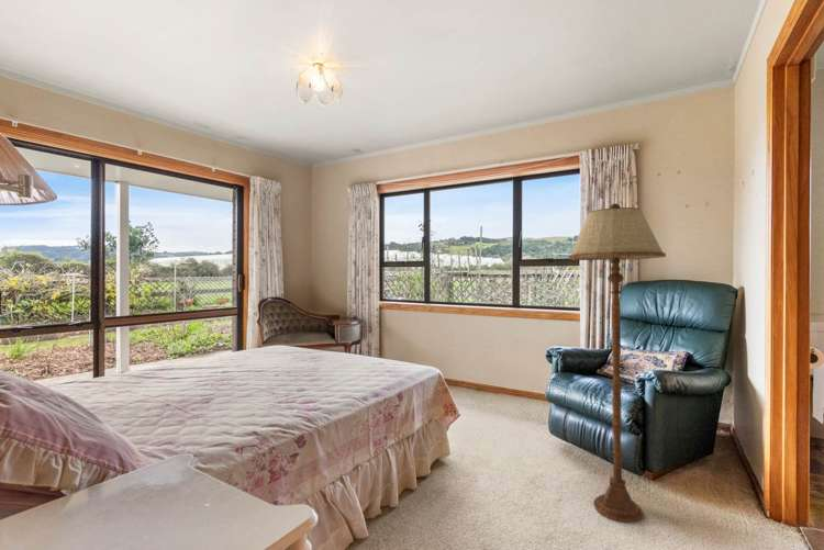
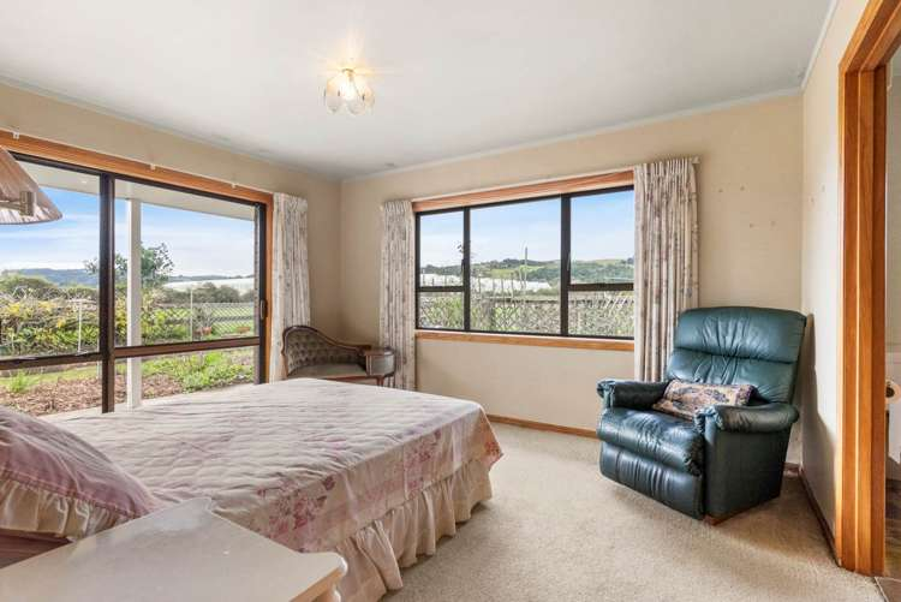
- floor lamp (615, 356)
